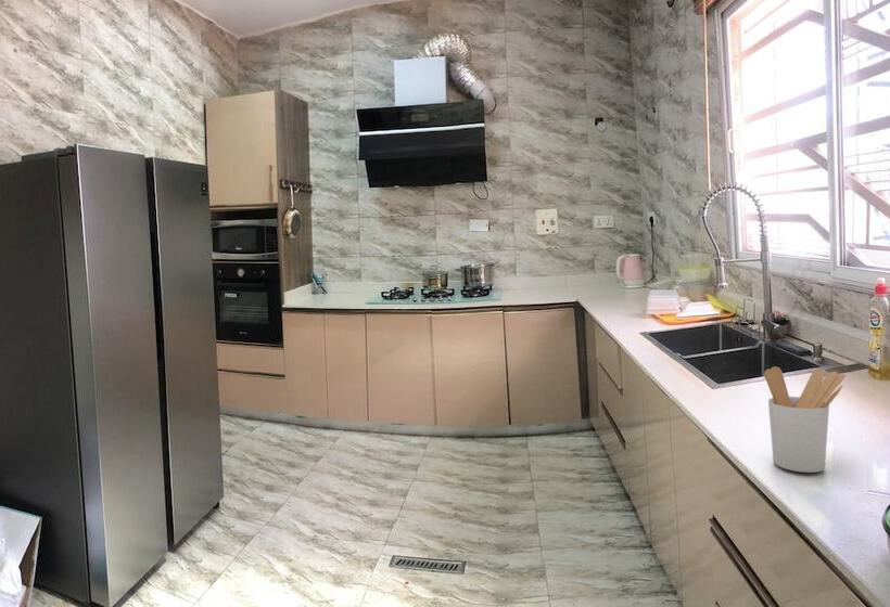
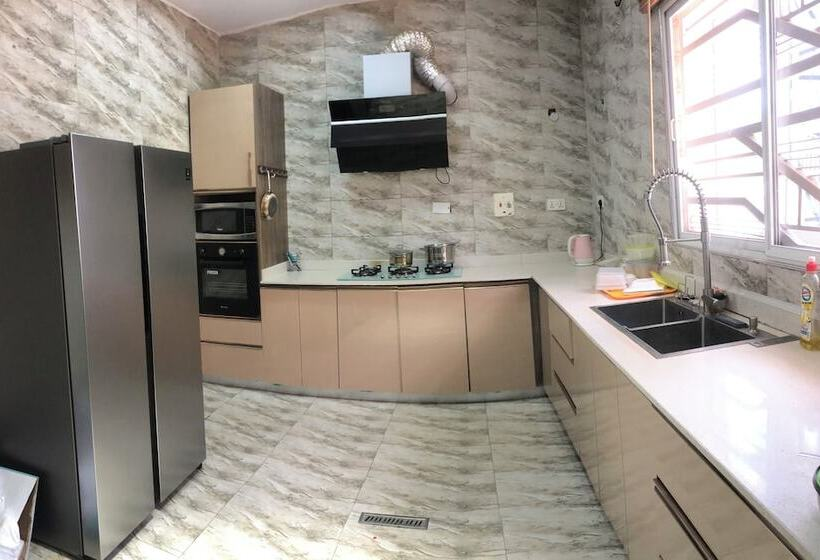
- utensil holder (808, 416)
